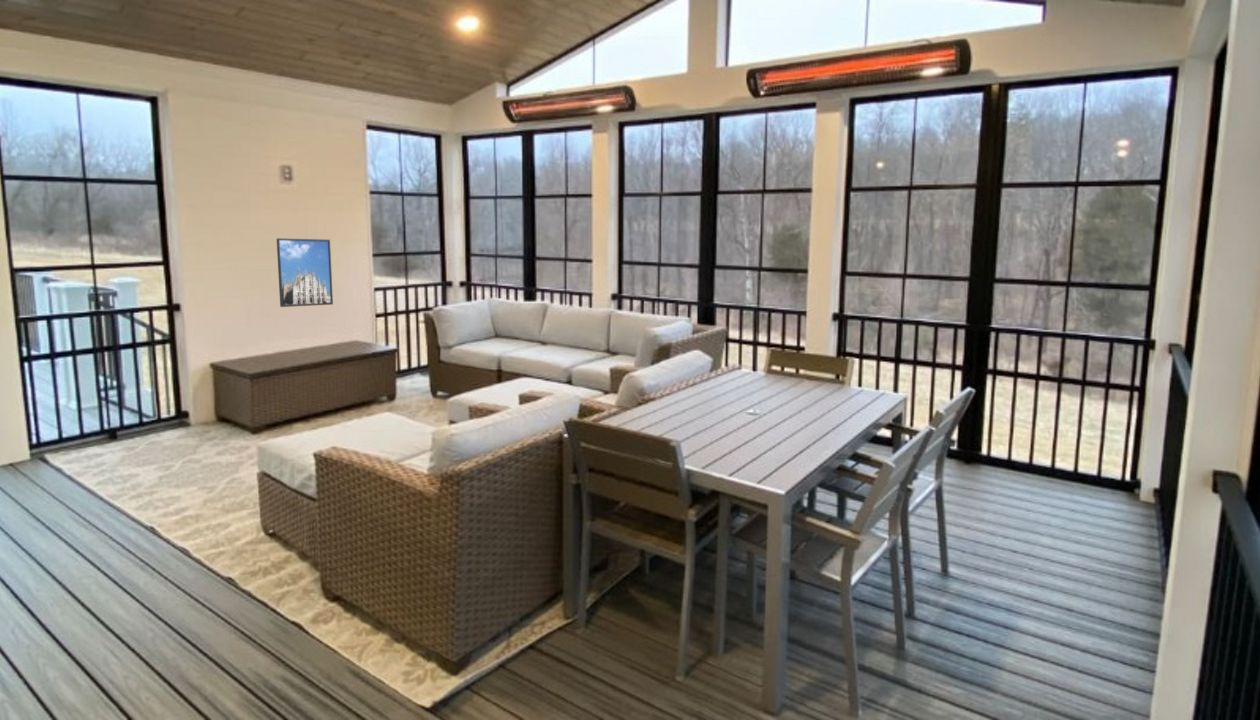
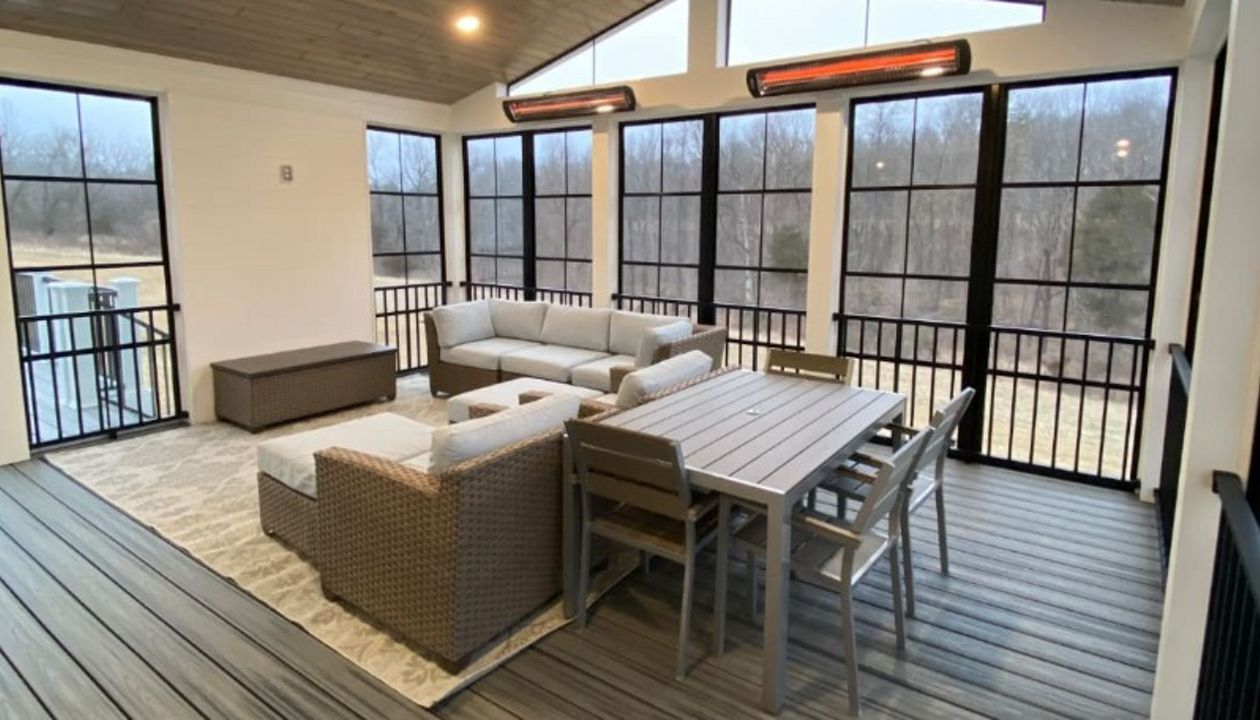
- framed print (305, 272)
